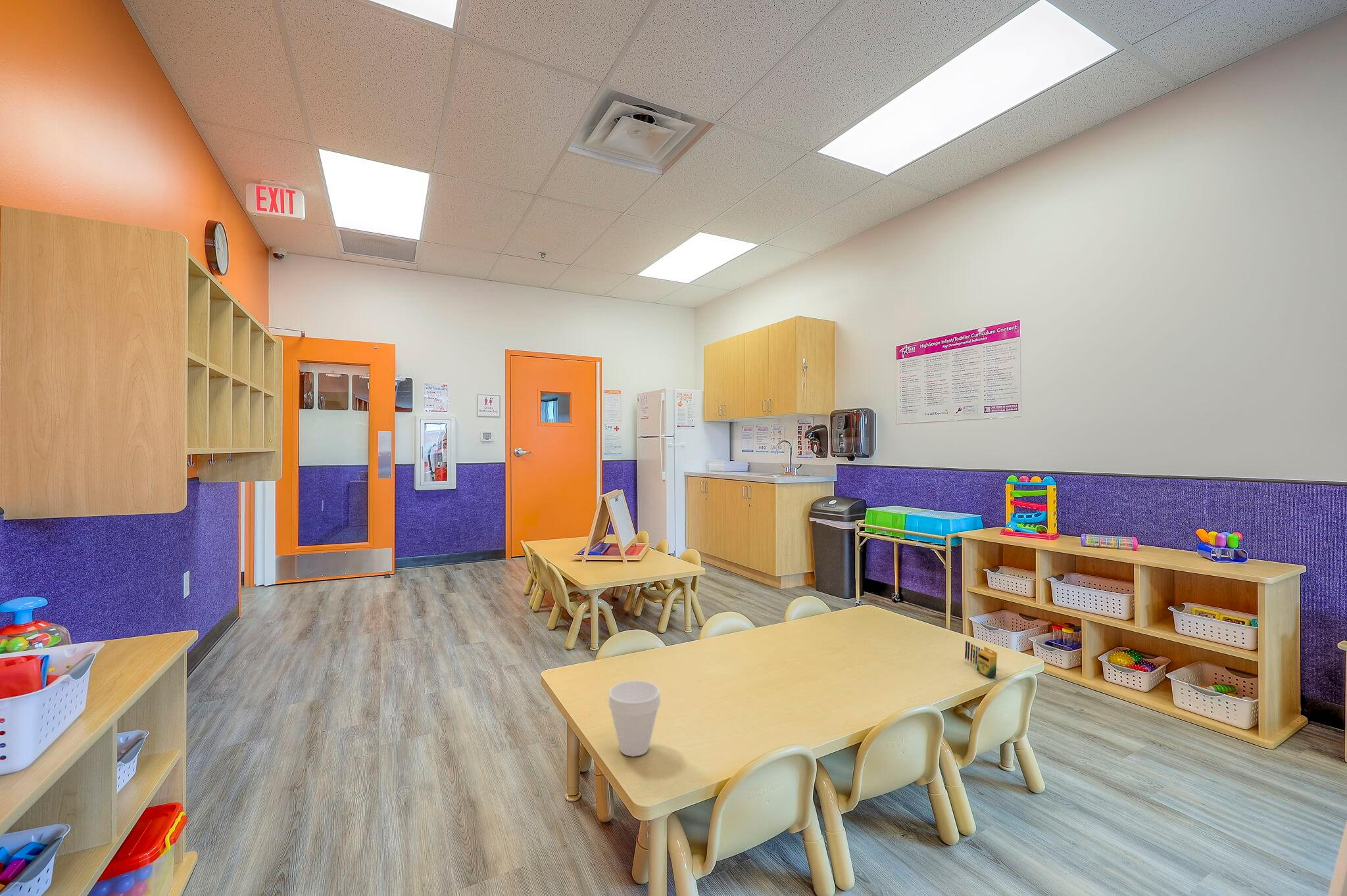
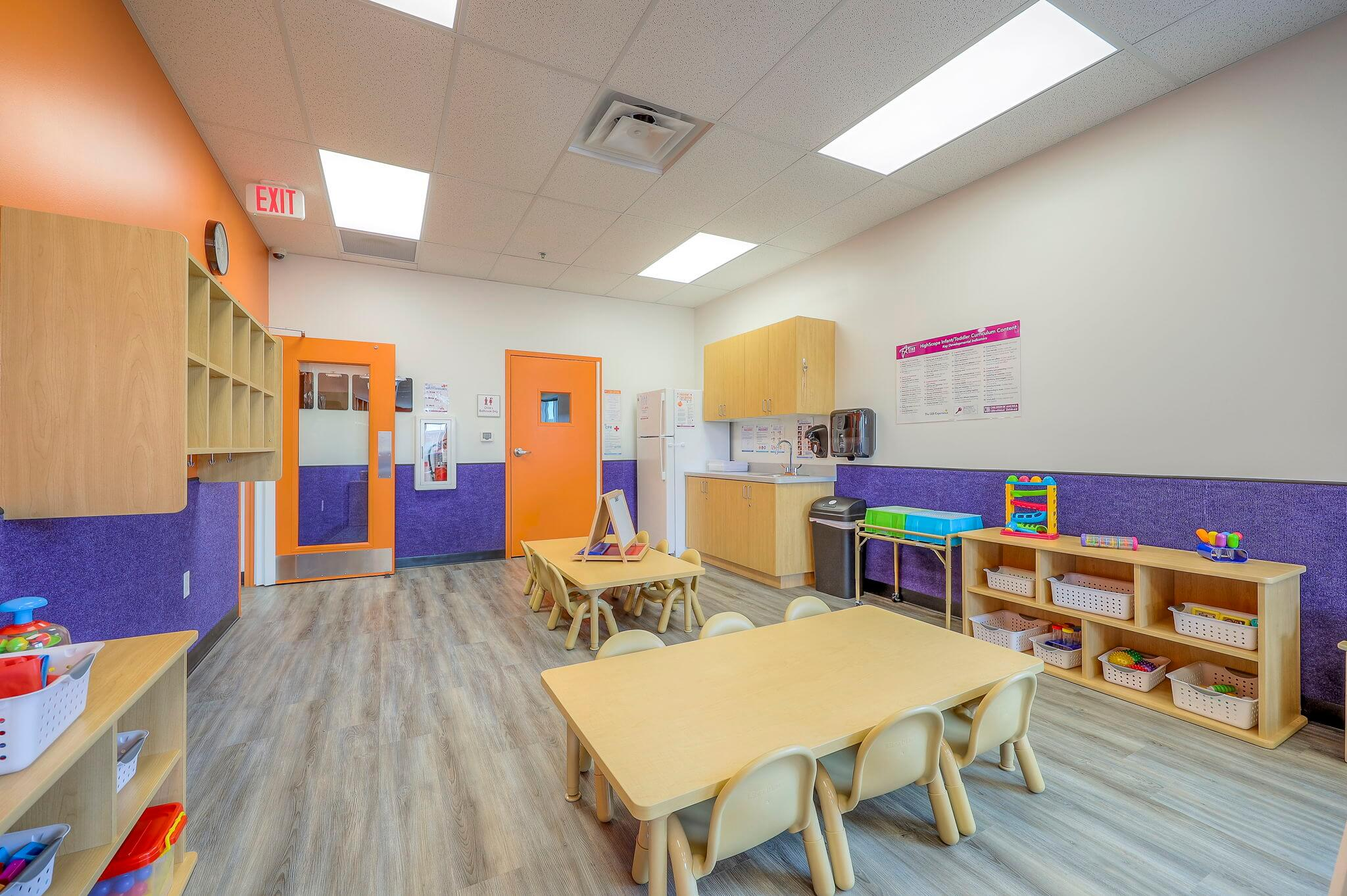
- cup (634, 719)
- crayon (980, 657)
